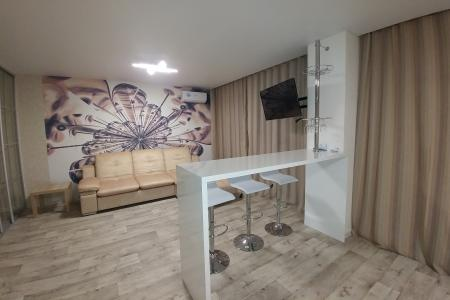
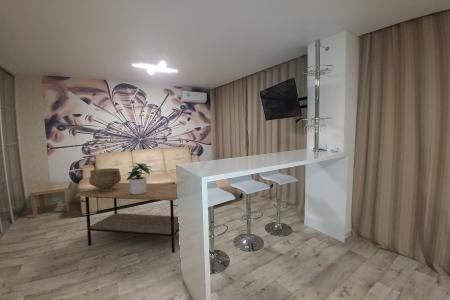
+ potted plant (139, 177)
+ coffee table (140, 214)
+ ceramic pot (105, 179)
